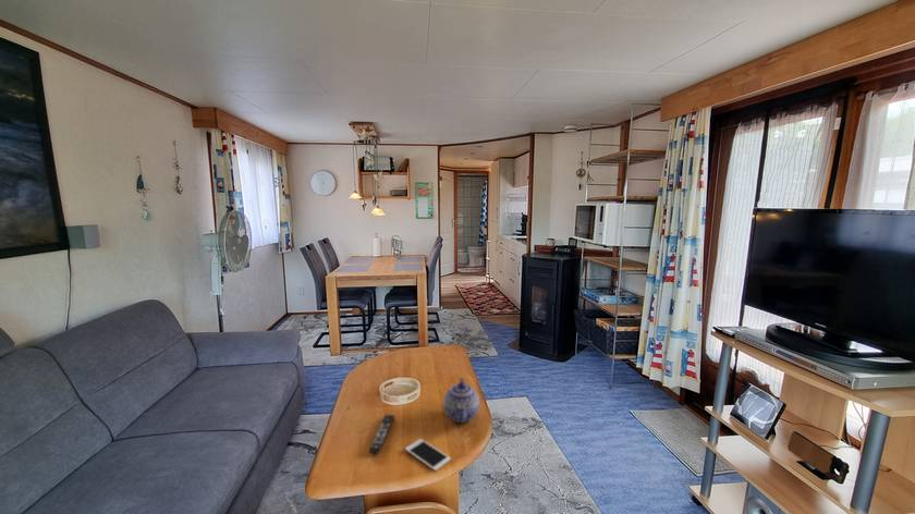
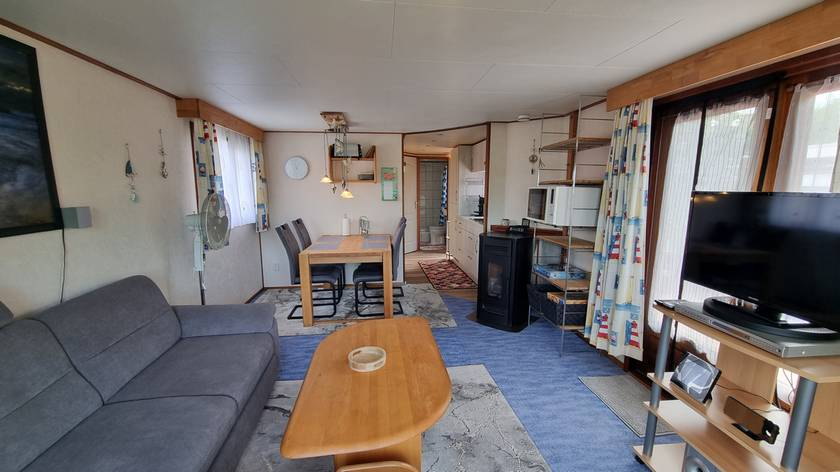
- remote control (382, 432)
- cell phone (427, 453)
- teapot (461, 399)
